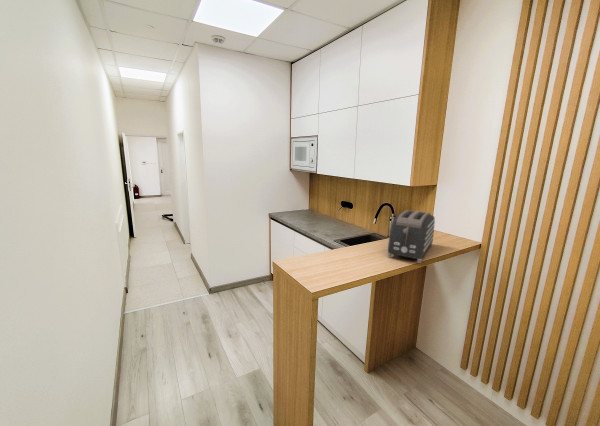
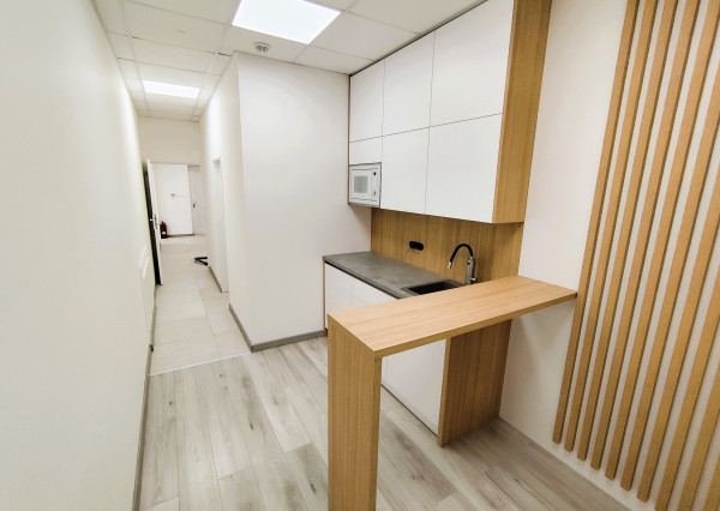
- toaster (412, 232)
